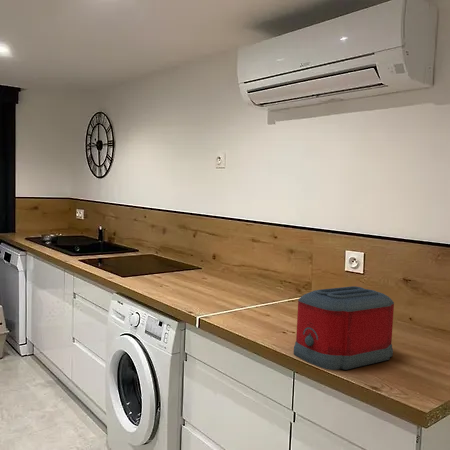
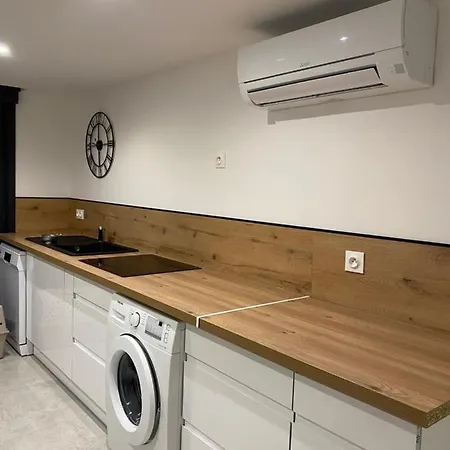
- toaster (346, 322)
